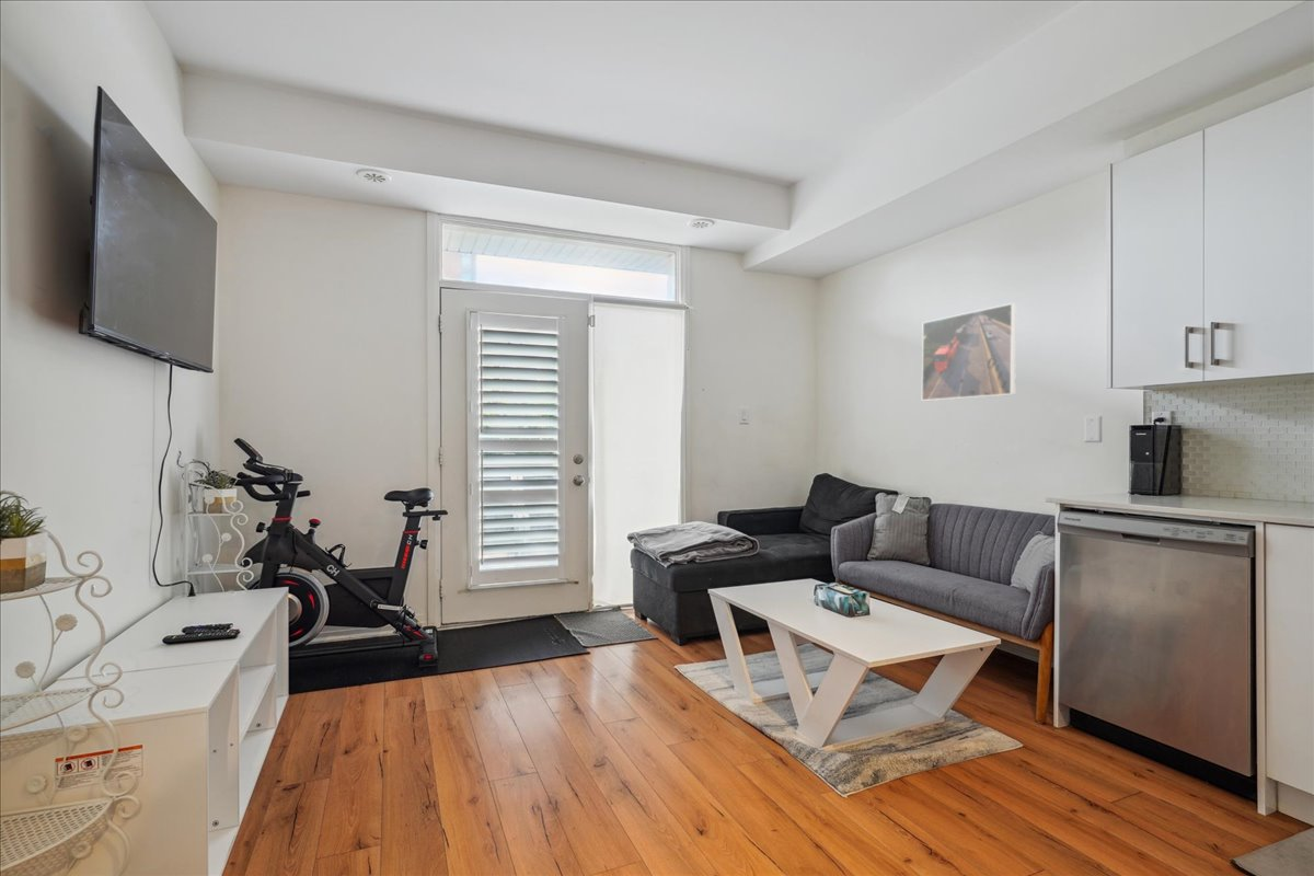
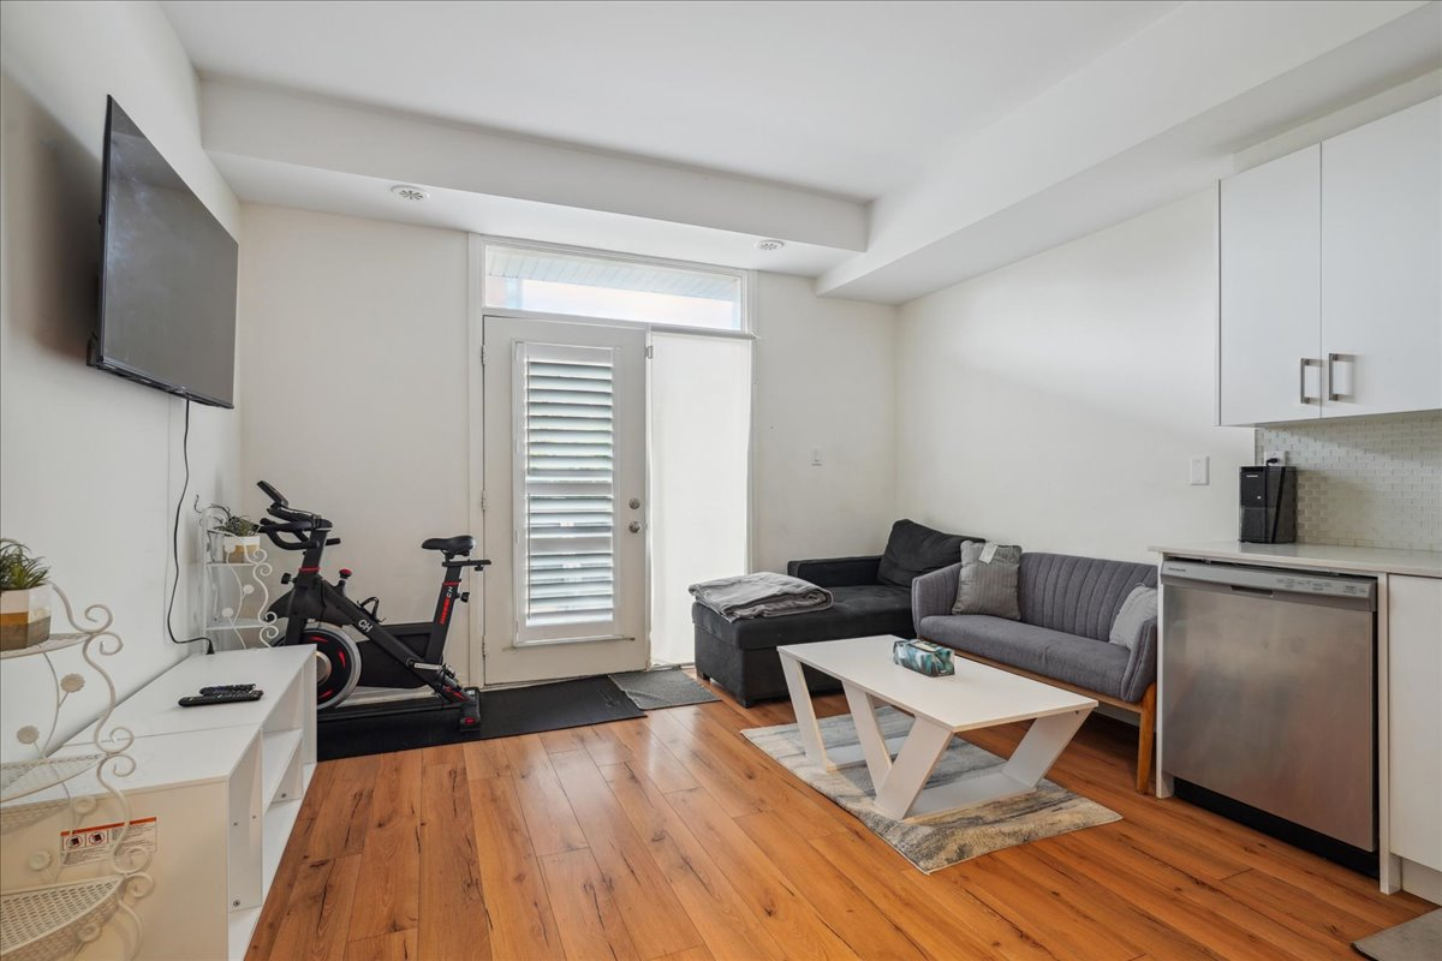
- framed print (965, 355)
